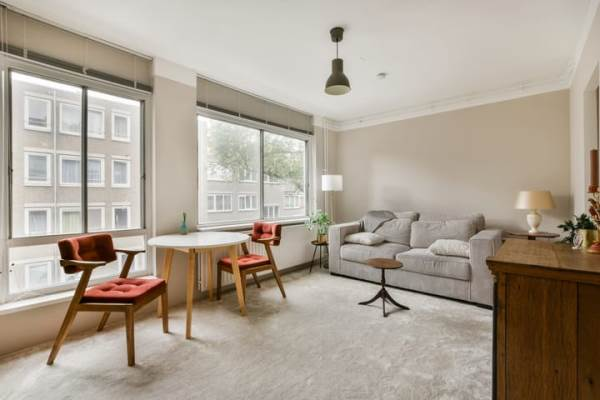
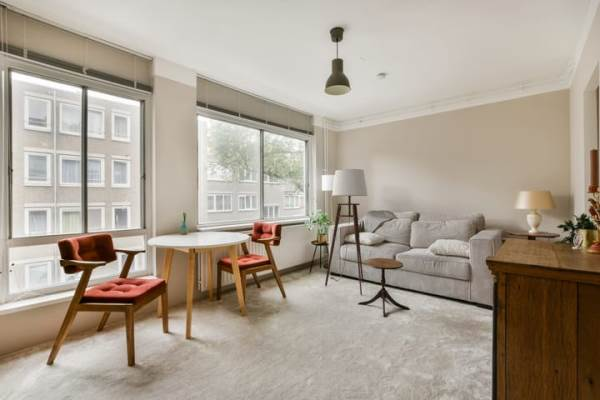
+ floor lamp (348, 228)
